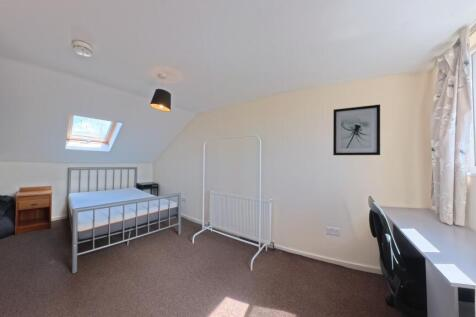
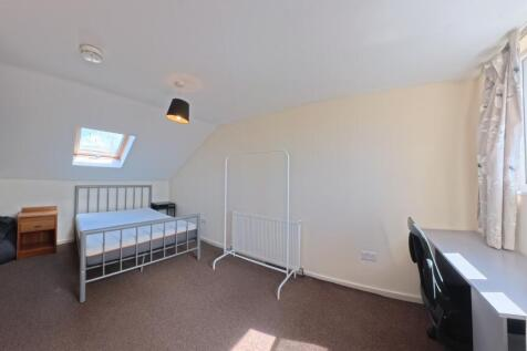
- wall art (355, 131)
